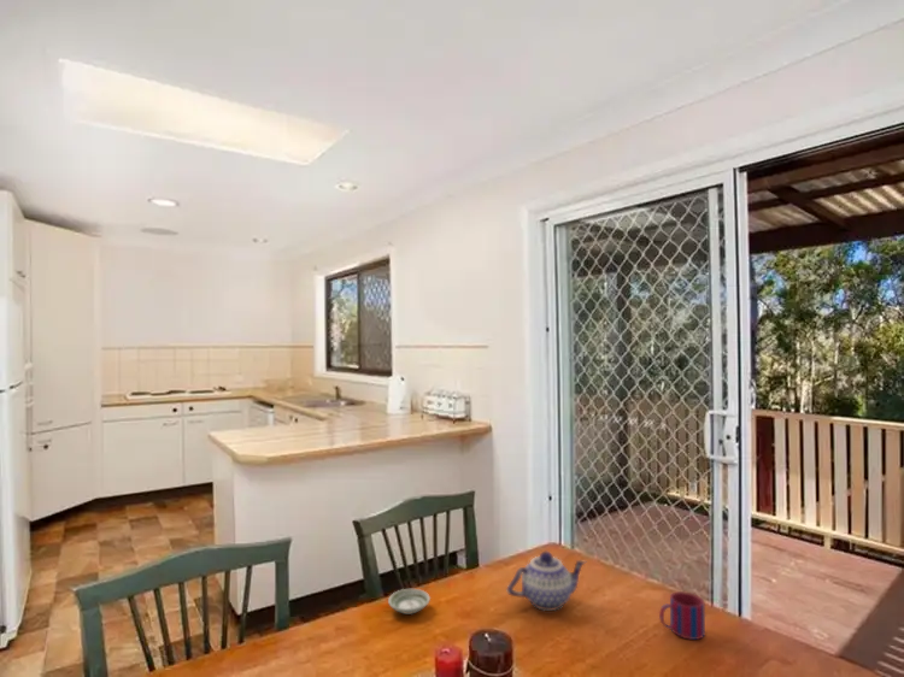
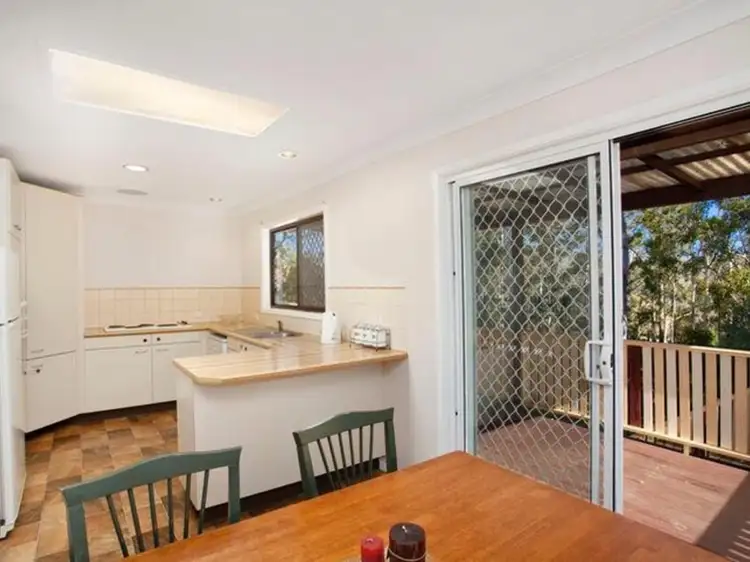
- teapot (547, 577)
- saucer (409, 602)
- mug (680, 616)
